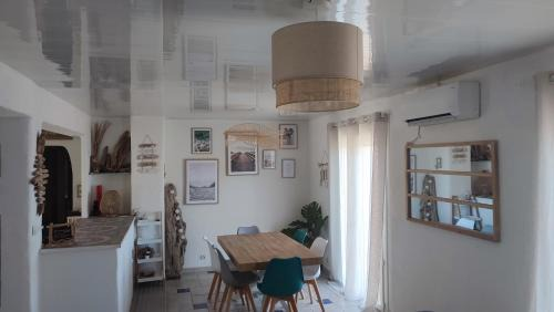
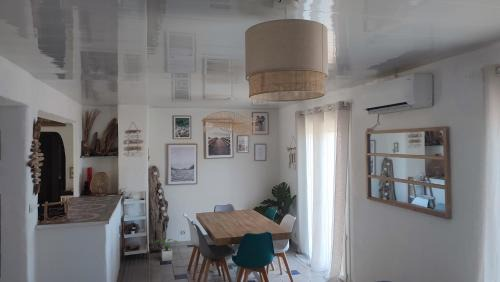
+ potted plant (165, 249)
